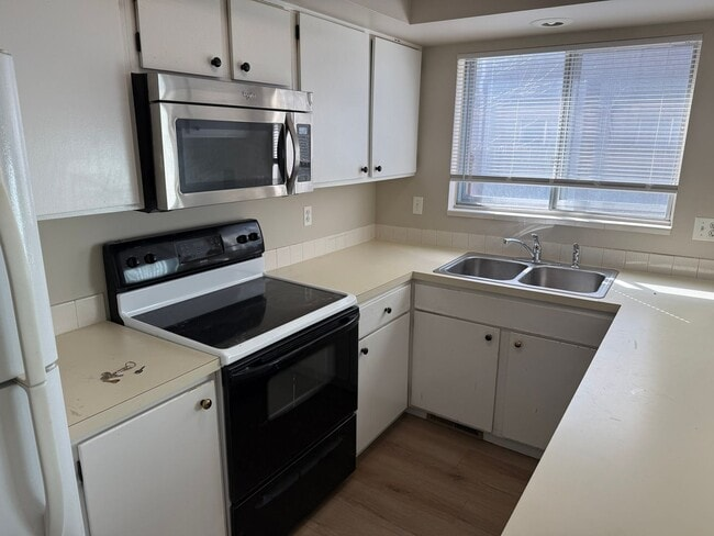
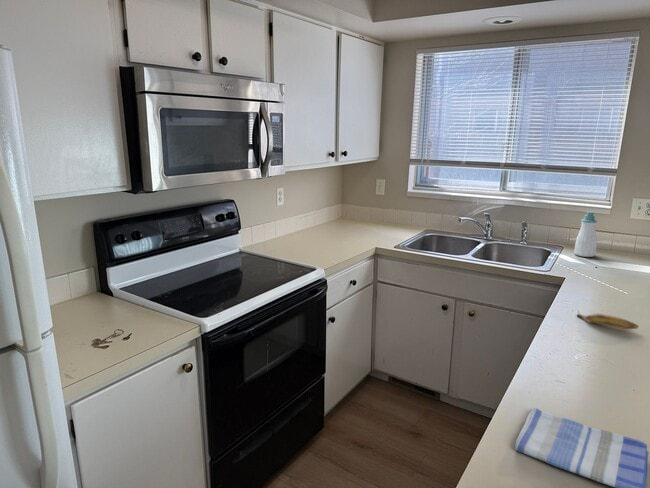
+ dish towel (580, 446)
+ banana (605, 319)
+ soap bottle (587, 233)
